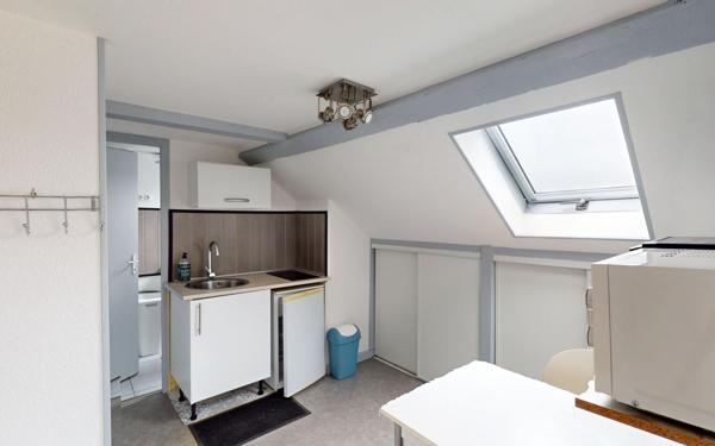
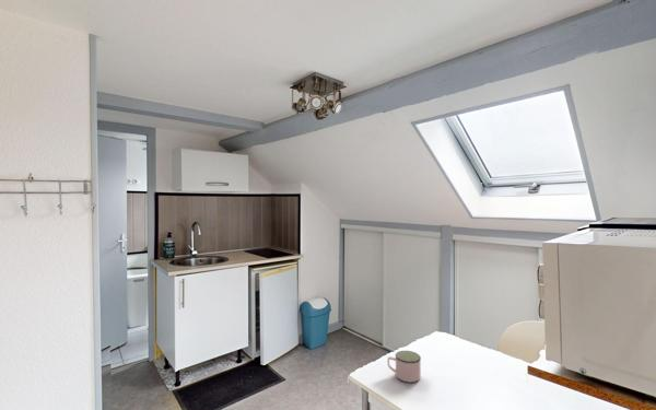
+ mug (403, 365)
